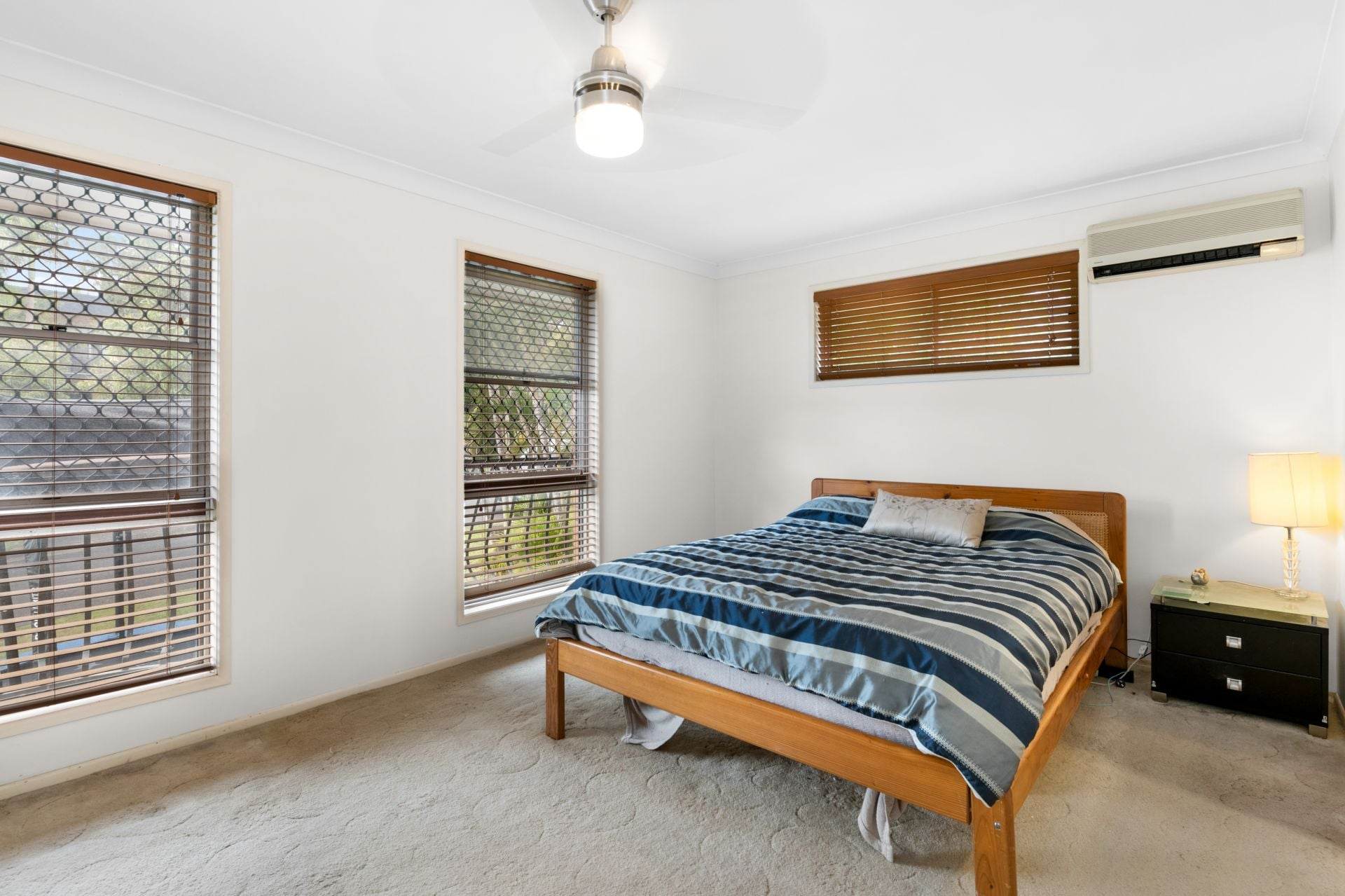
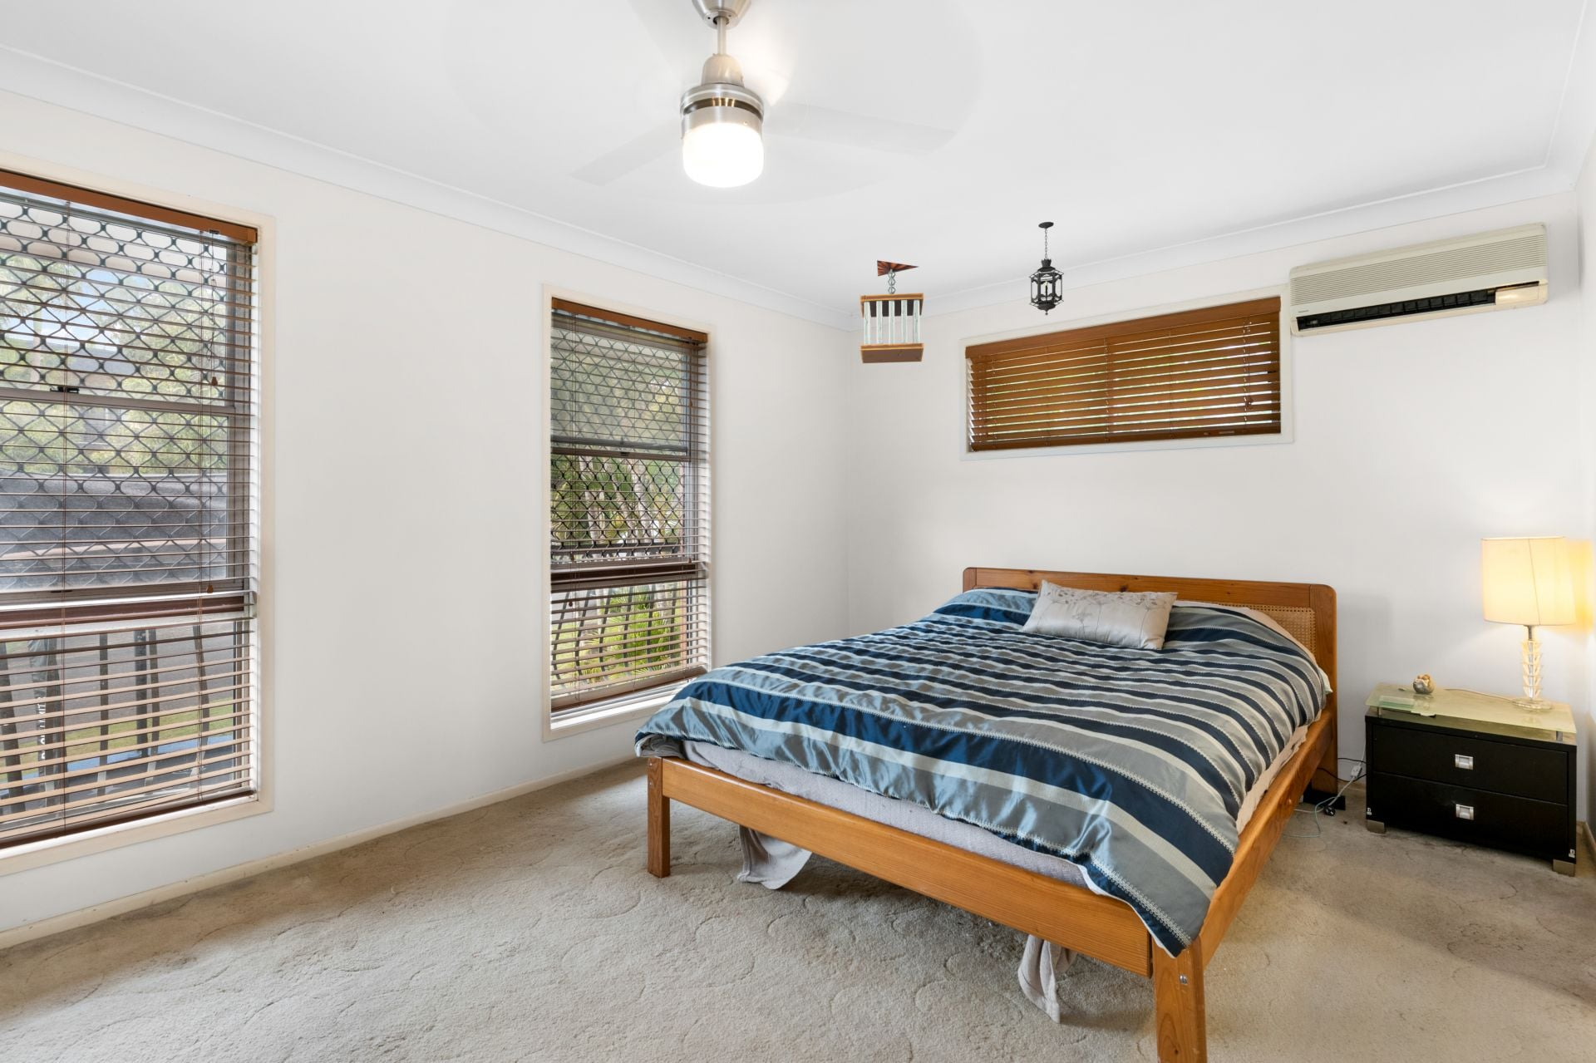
+ hanging lantern (1045, 269)
+ wind chime (891, 312)
